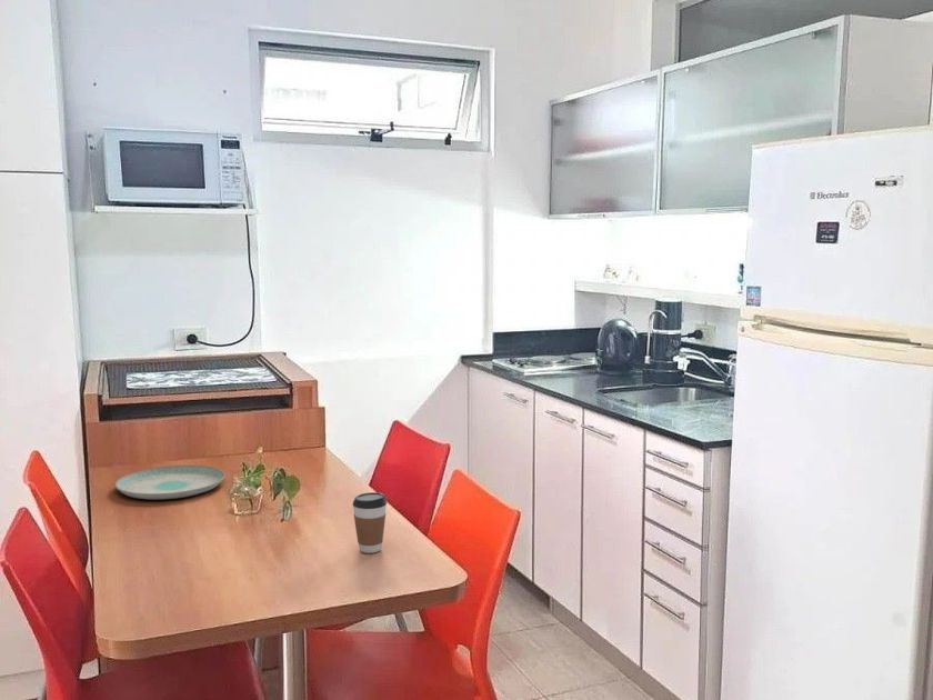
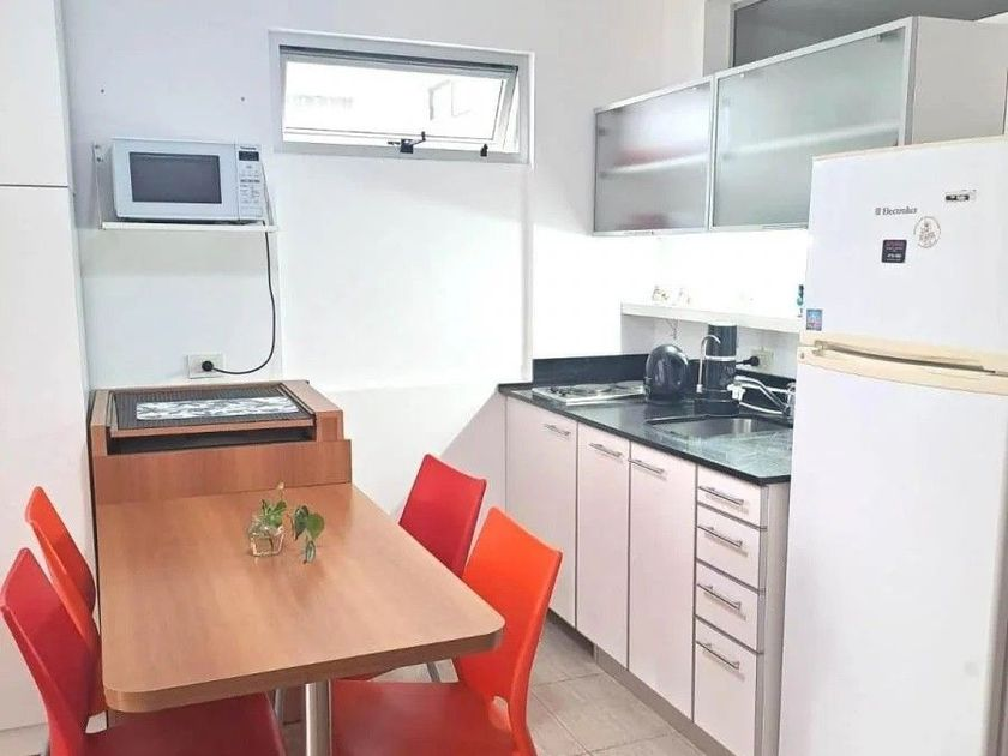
- coffee cup (370, 522)
- plate (171, 482)
